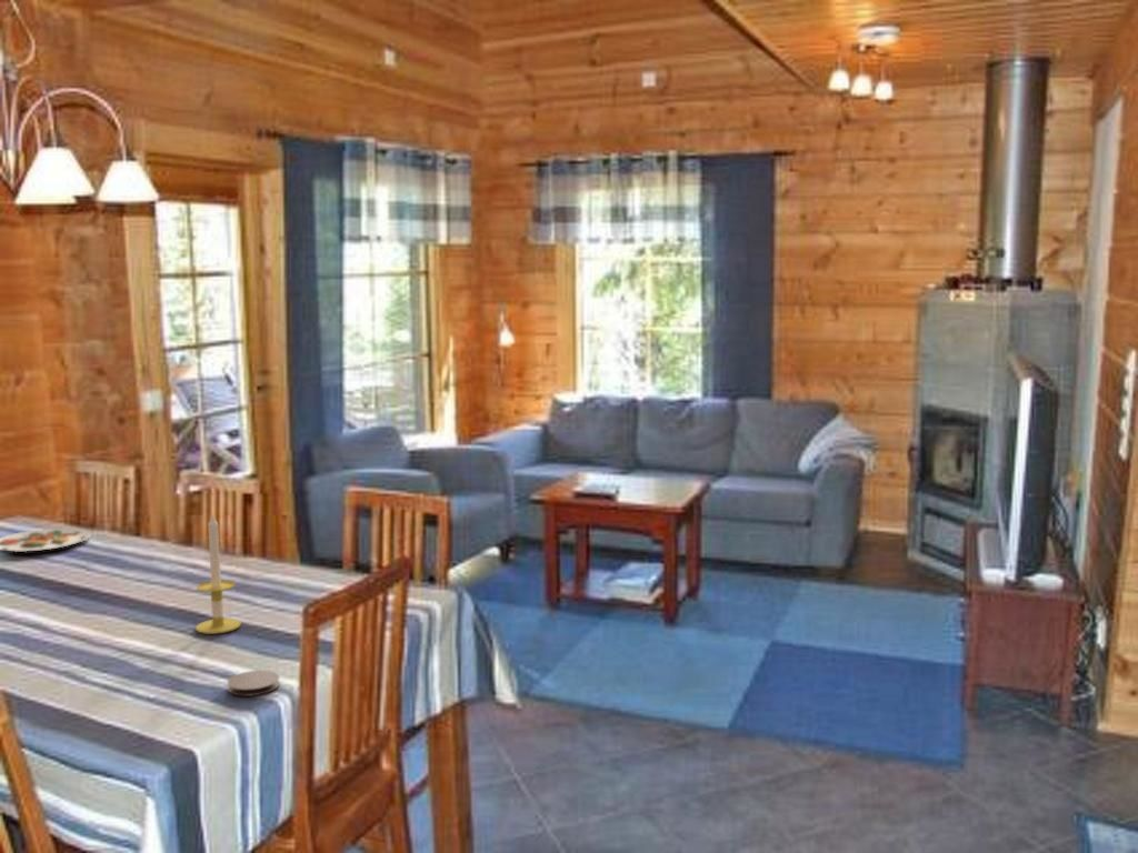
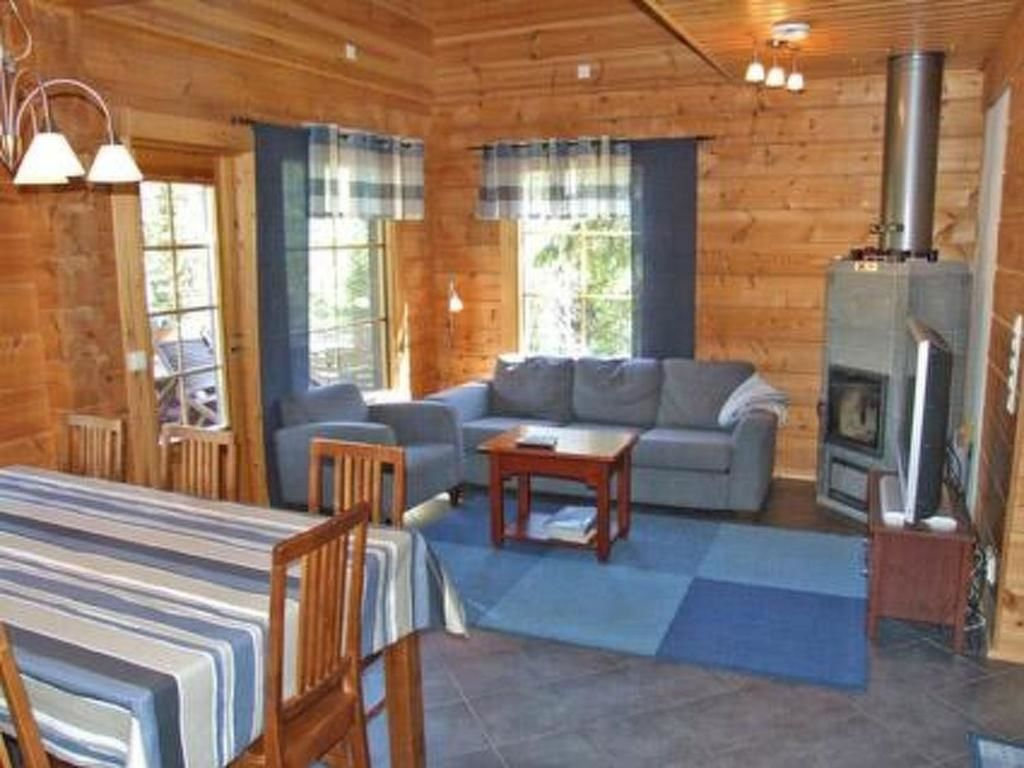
- plate (41, 540)
- candle (214, 570)
- coaster (253, 682)
